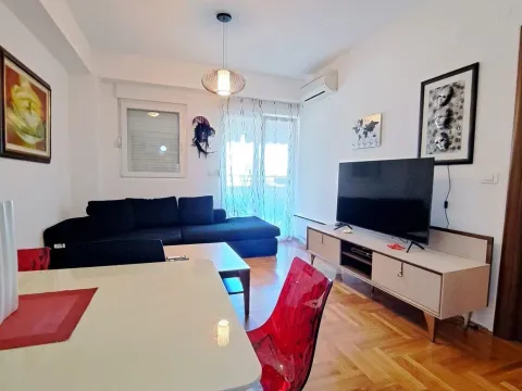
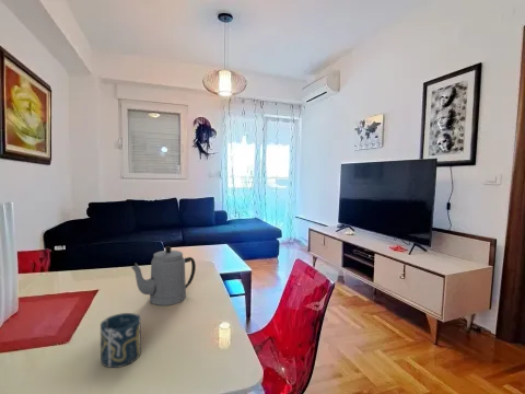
+ cup (119, 336)
+ teapot (165, 273)
